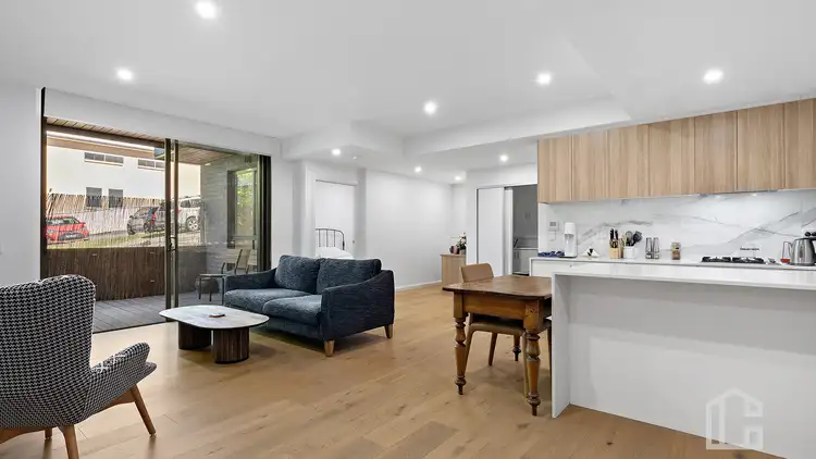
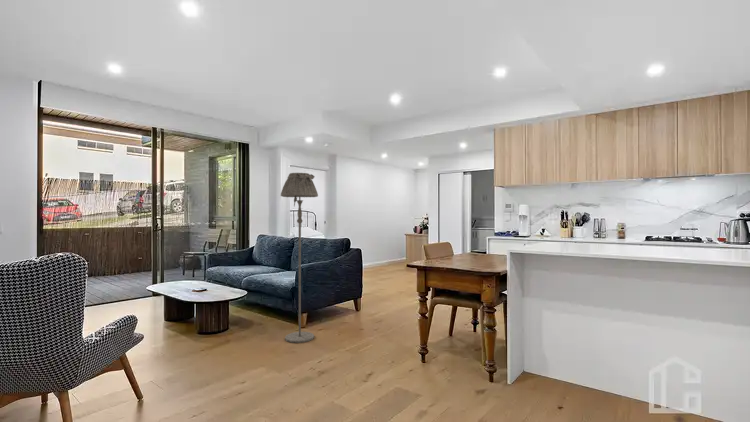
+ floor lamp (299, 255)
